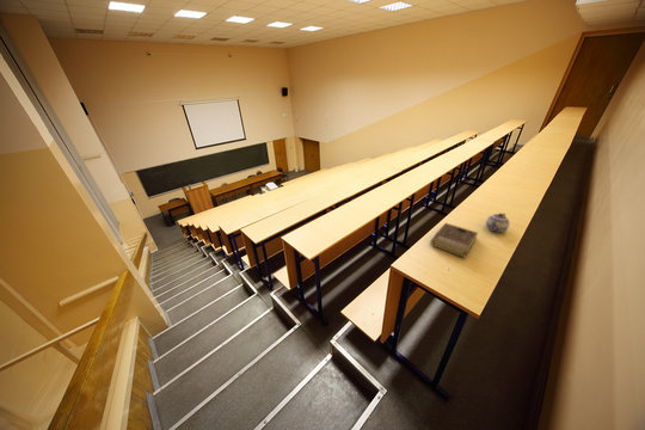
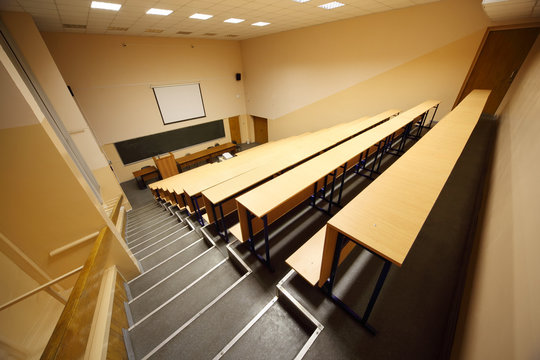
- book (454, 238)
- teapot (498, 221)
